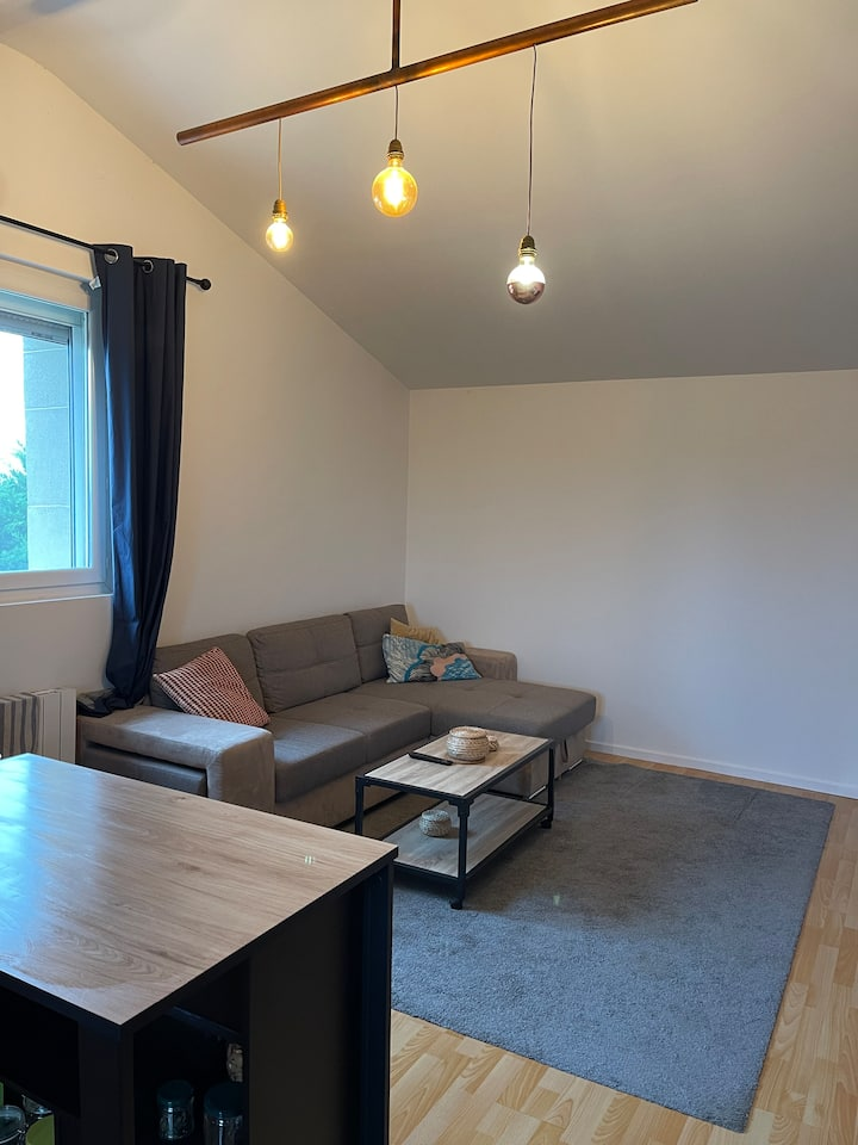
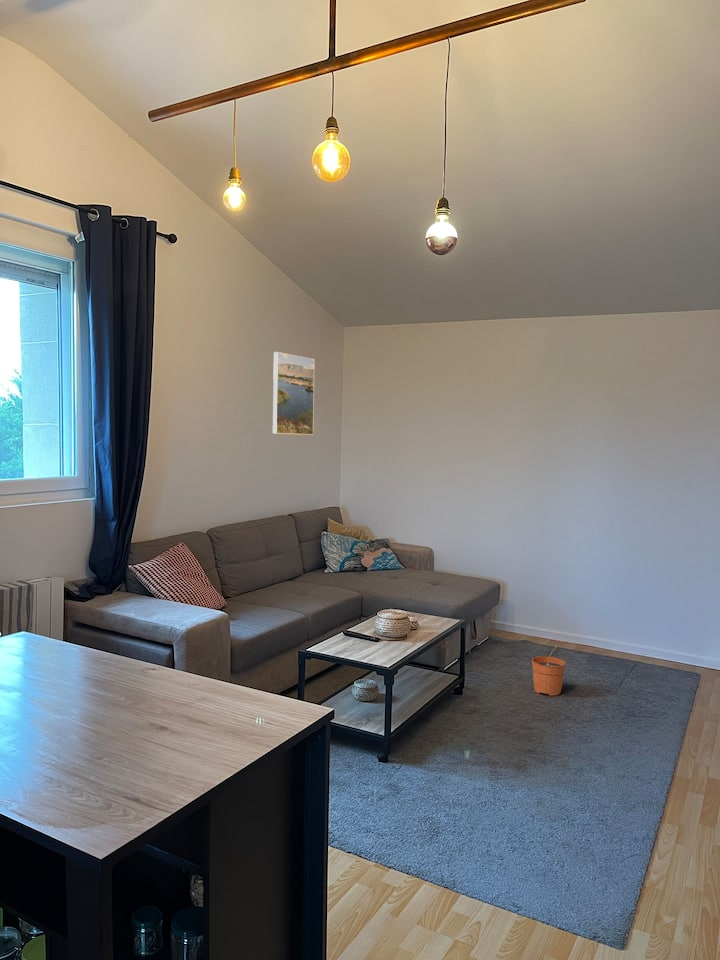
+ plant pot (548, 668)
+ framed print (294, 395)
